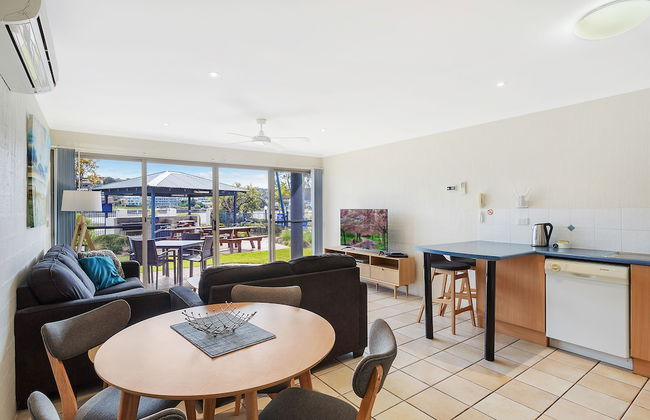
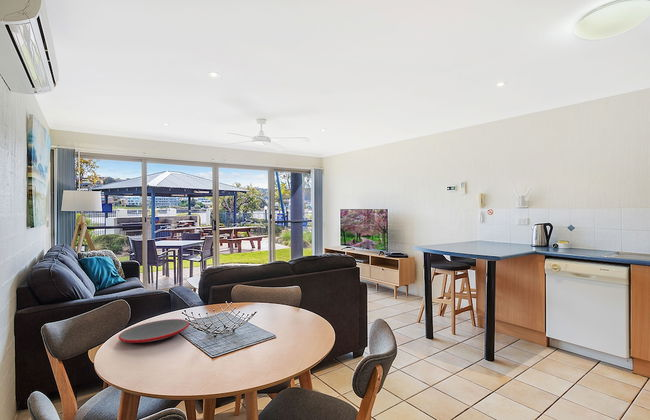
+ plate (155, 331)
